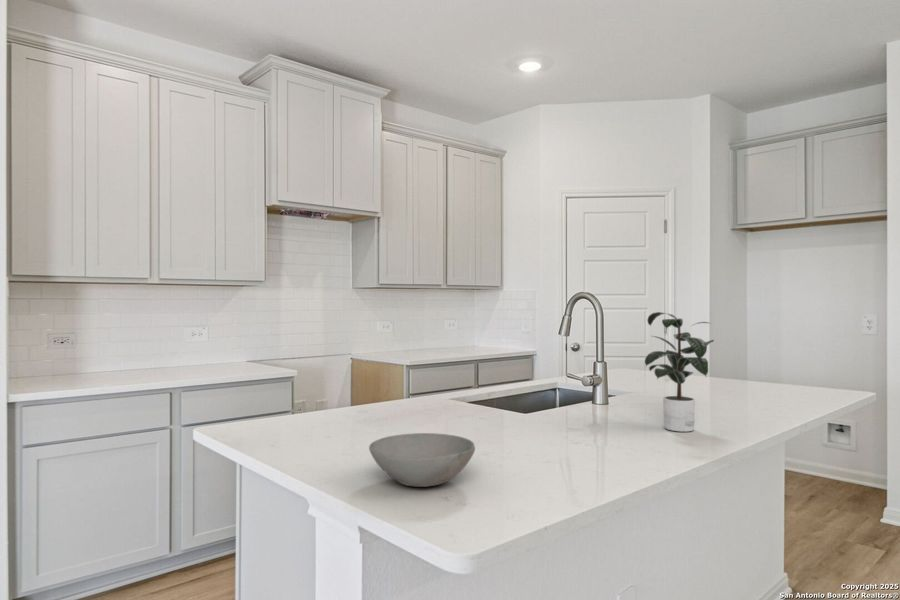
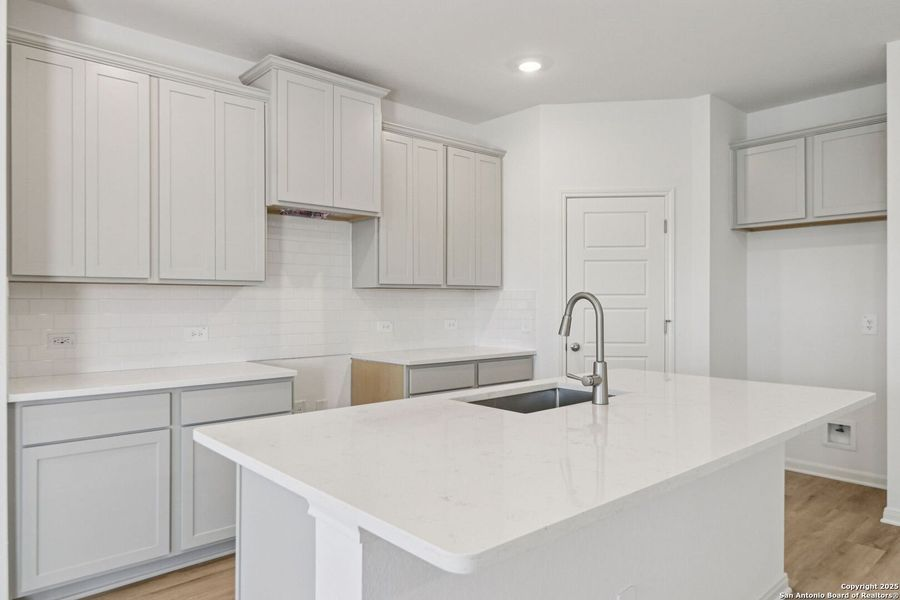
- potted plant (683, 371)
- bowl (421, 462)
